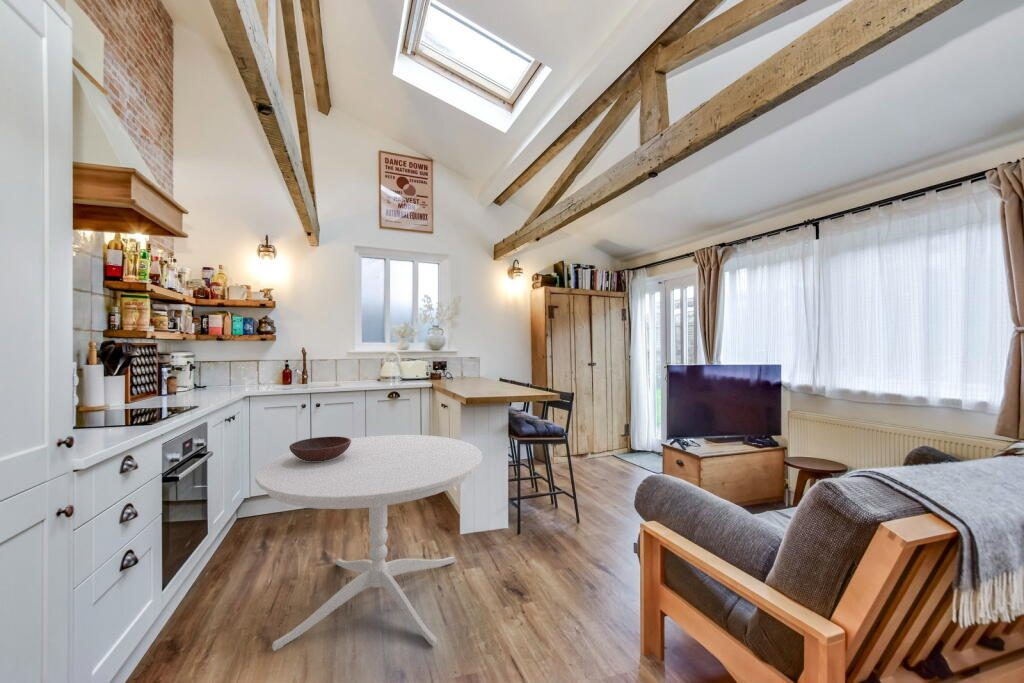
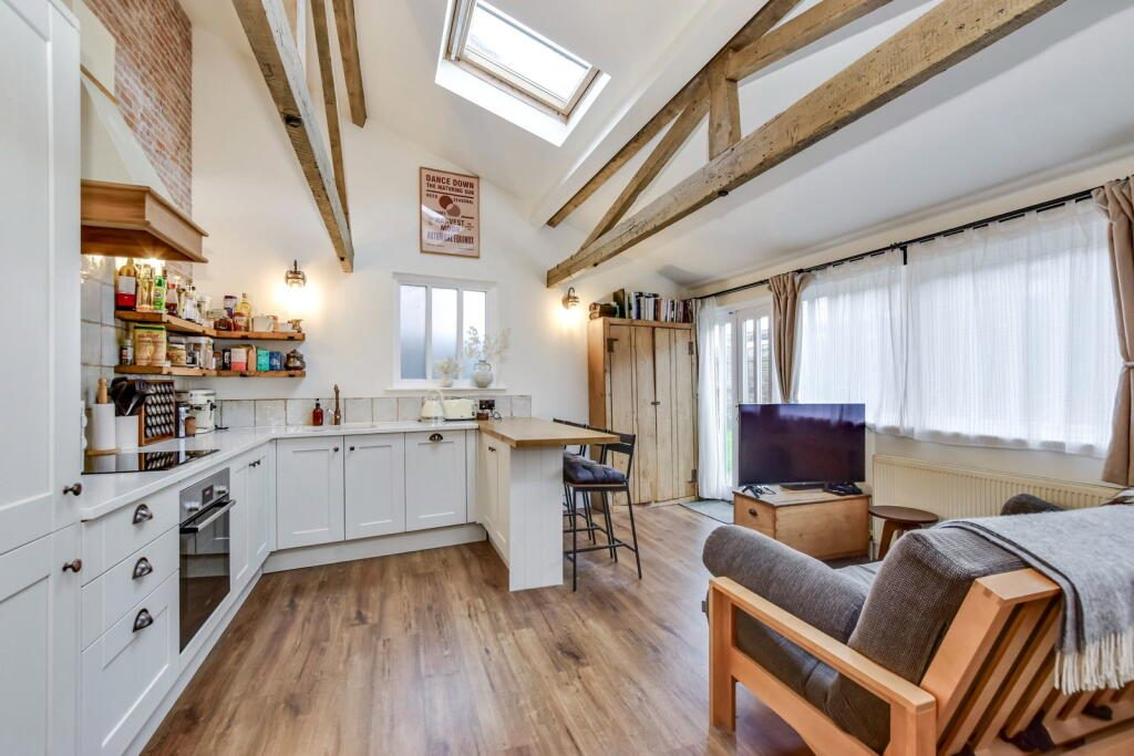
- dining table (378, 528)
- wooden bowl (321, 450)
